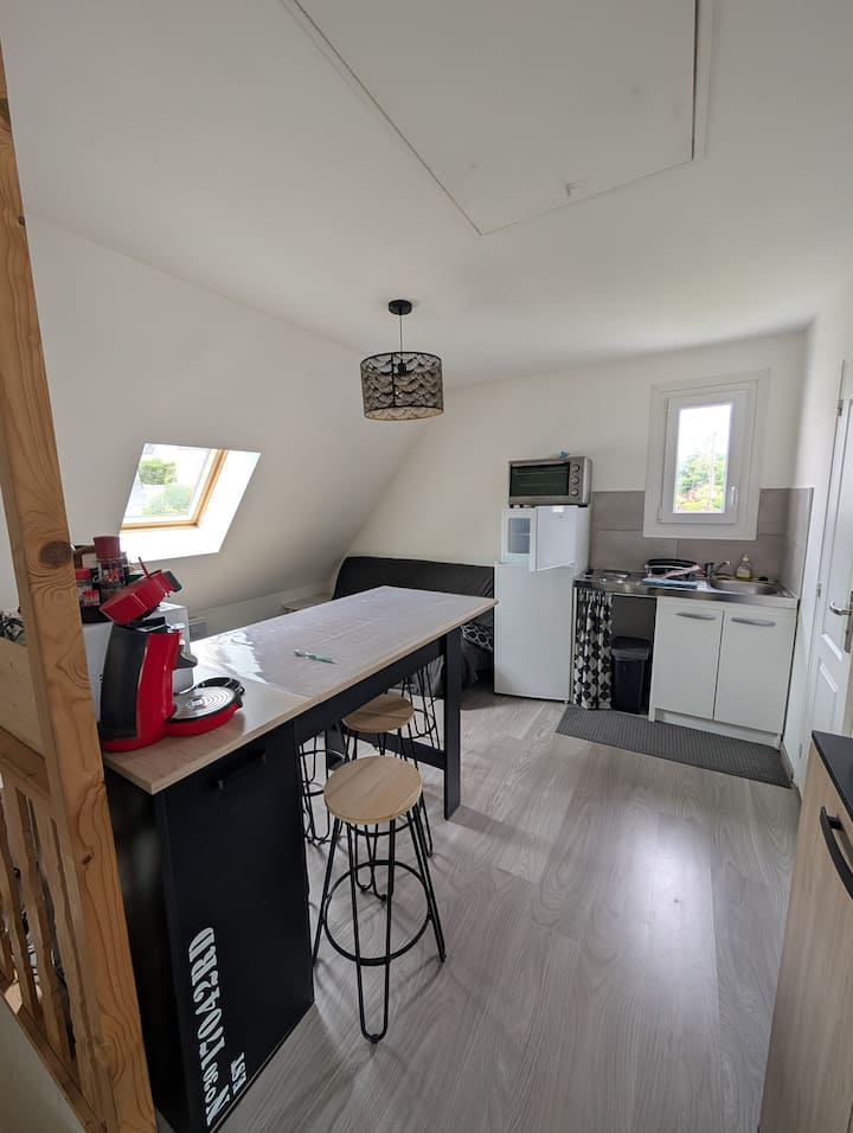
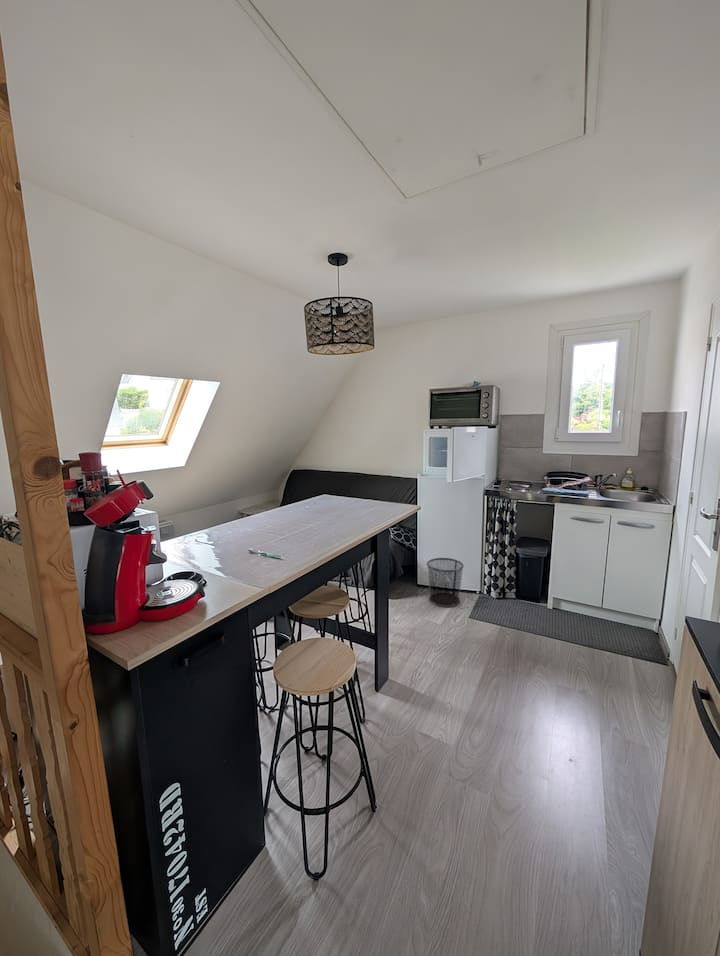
+ trash can (444, 582)
